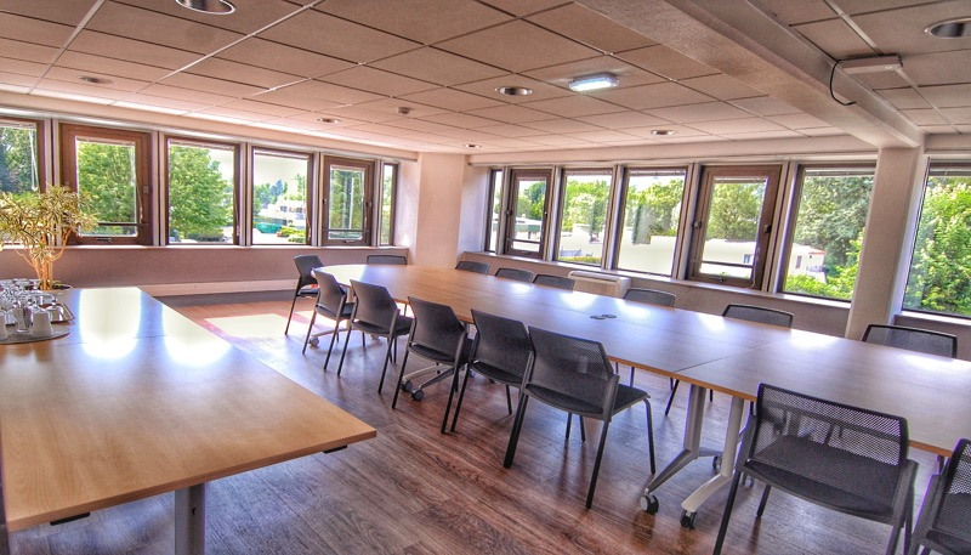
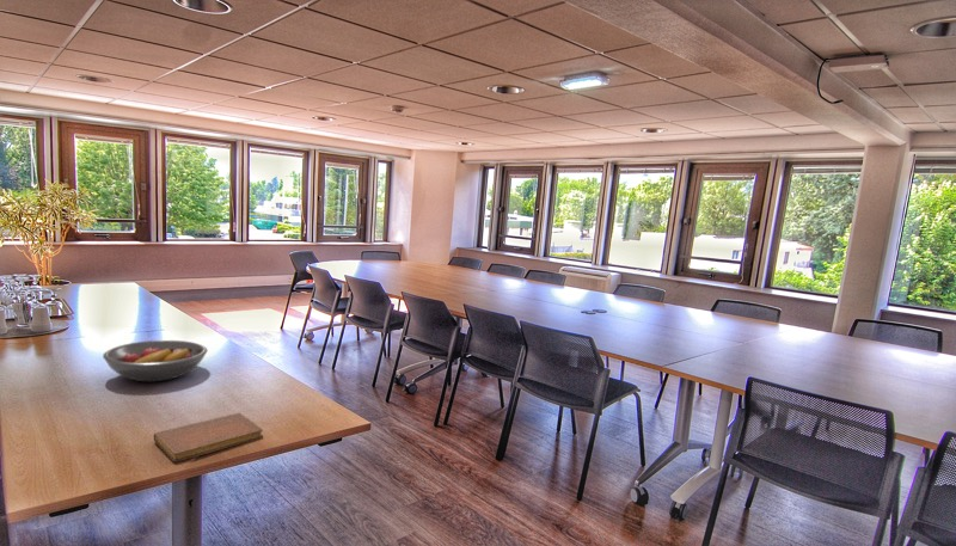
+ fruit bowl (157, 360)
+ notebook (209, 434)
